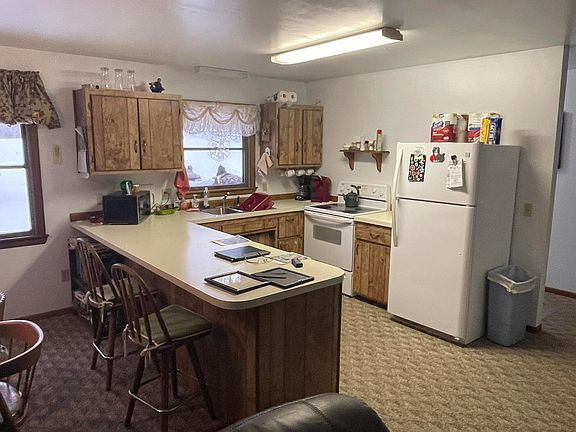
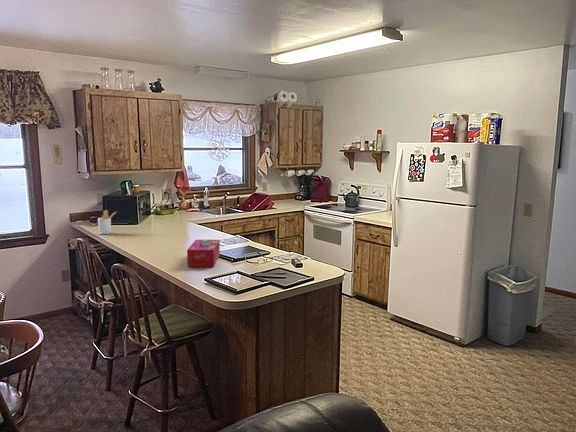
+ tissue box (204, 252)
+ utensil holder (107, 222)
